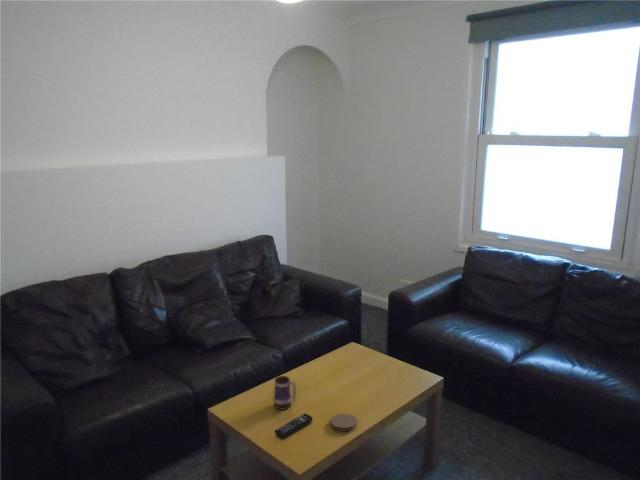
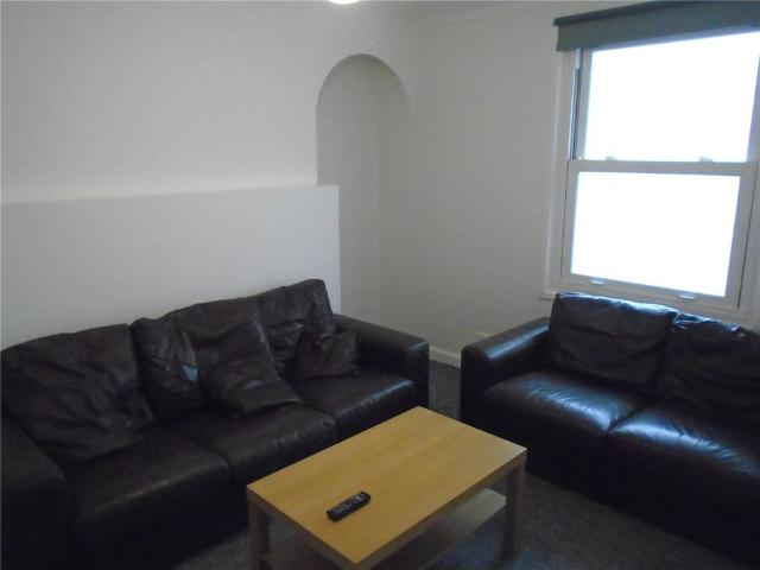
- coaster (343, 422)
- mug (285, 393)
